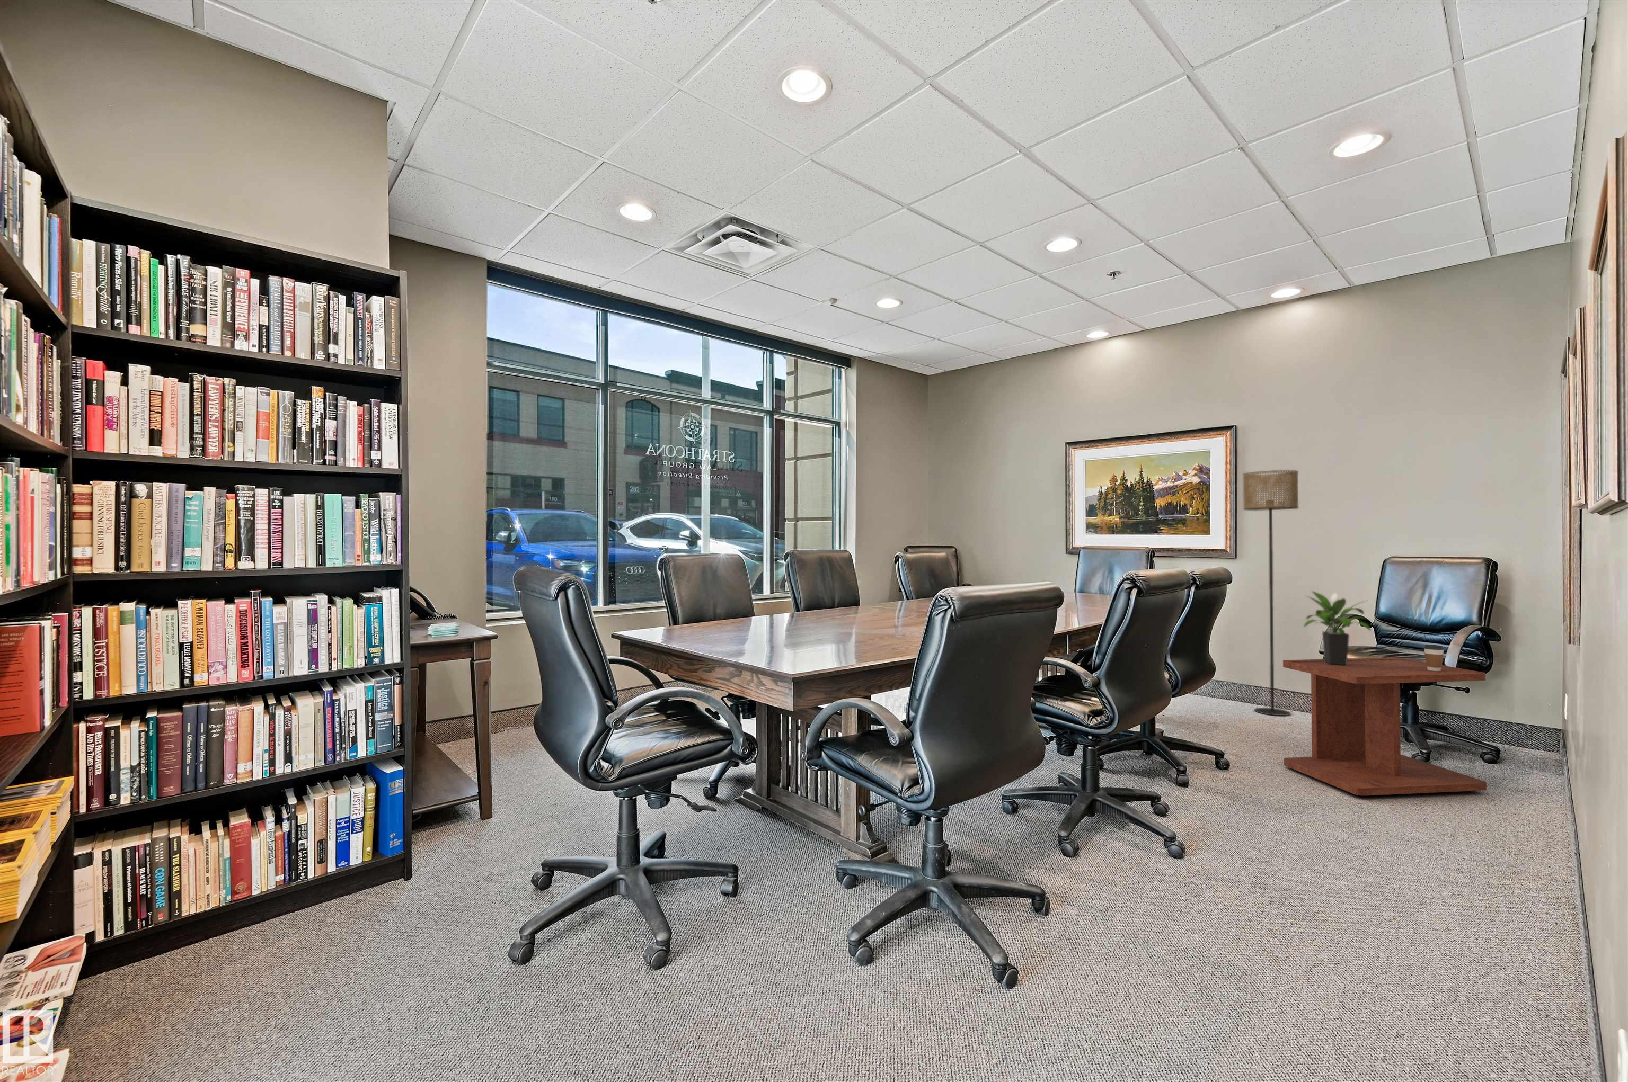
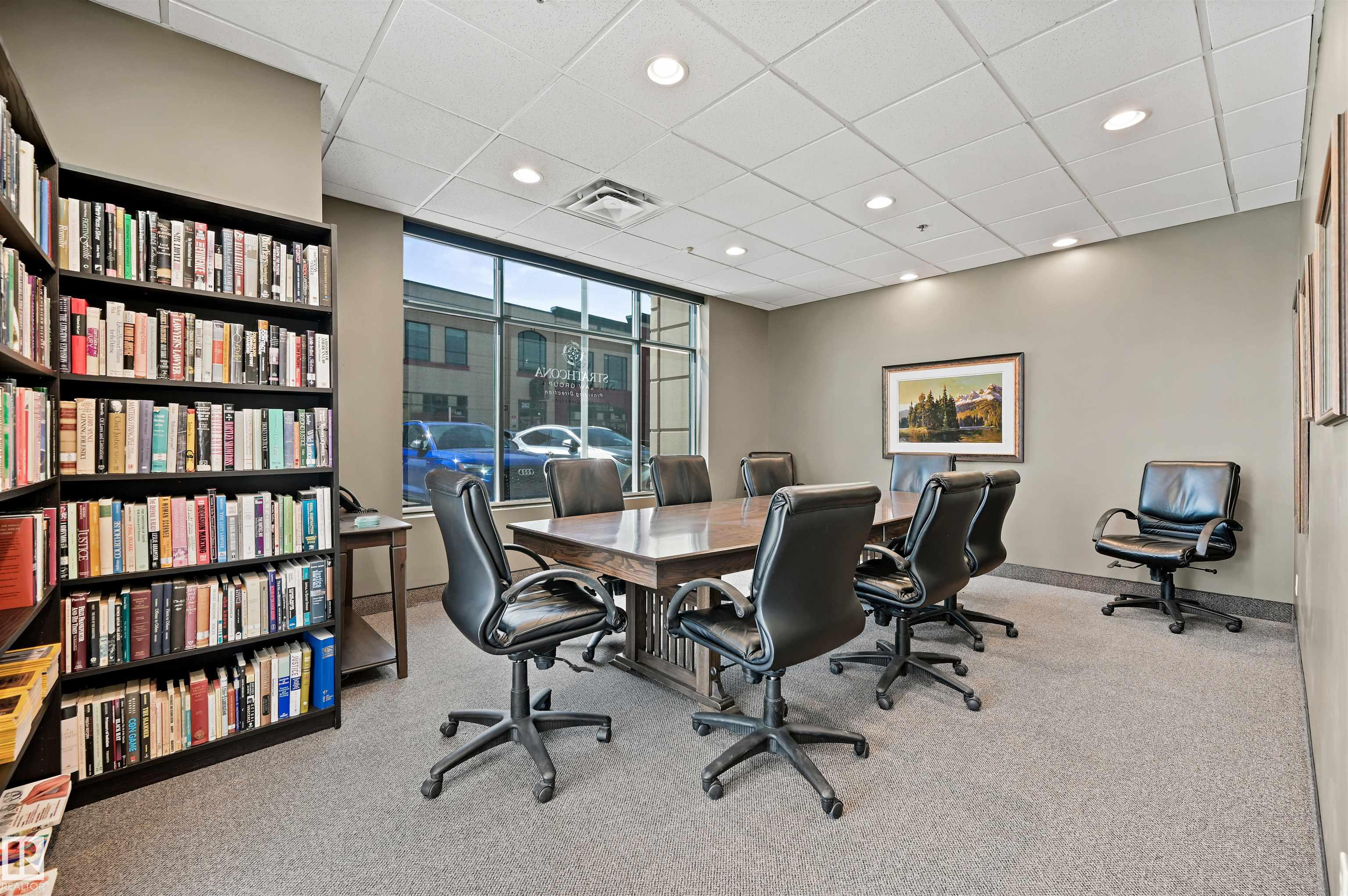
- potted plant (1336, 628)
- coffee cup (1434, 656)
- side table (1379, 723)
- floor lamp (1271, 592)
